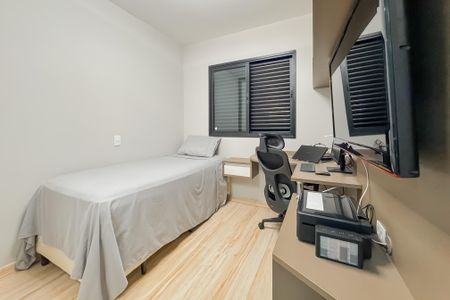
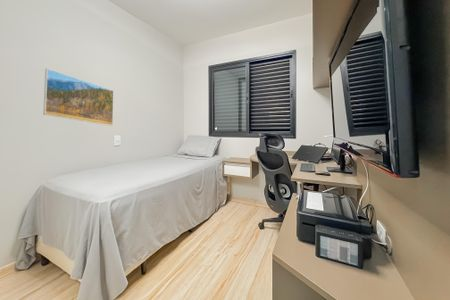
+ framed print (83, 100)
